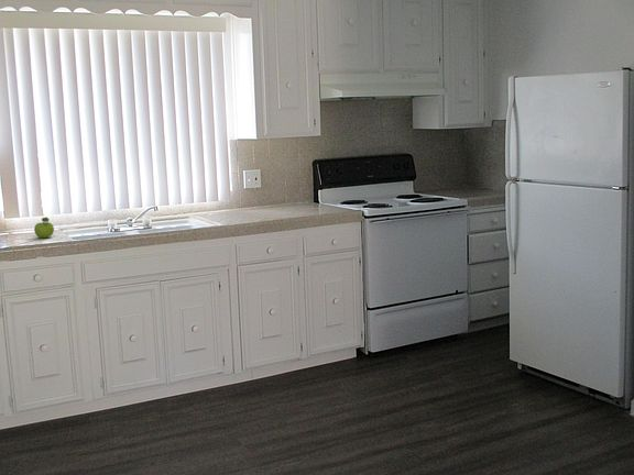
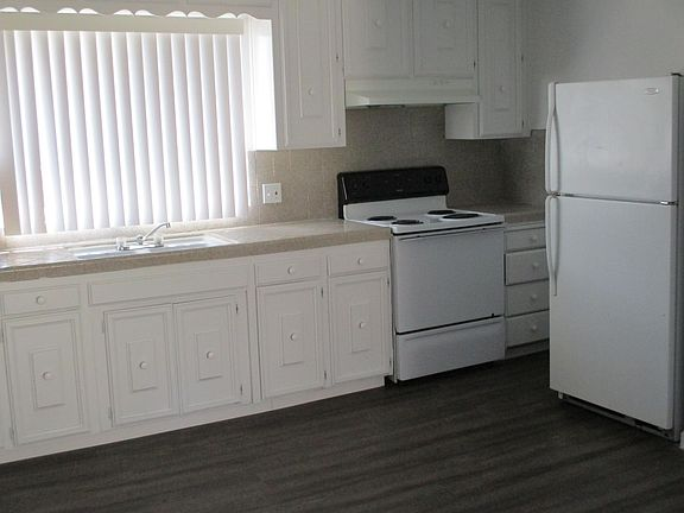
- fruit (44, 228)
